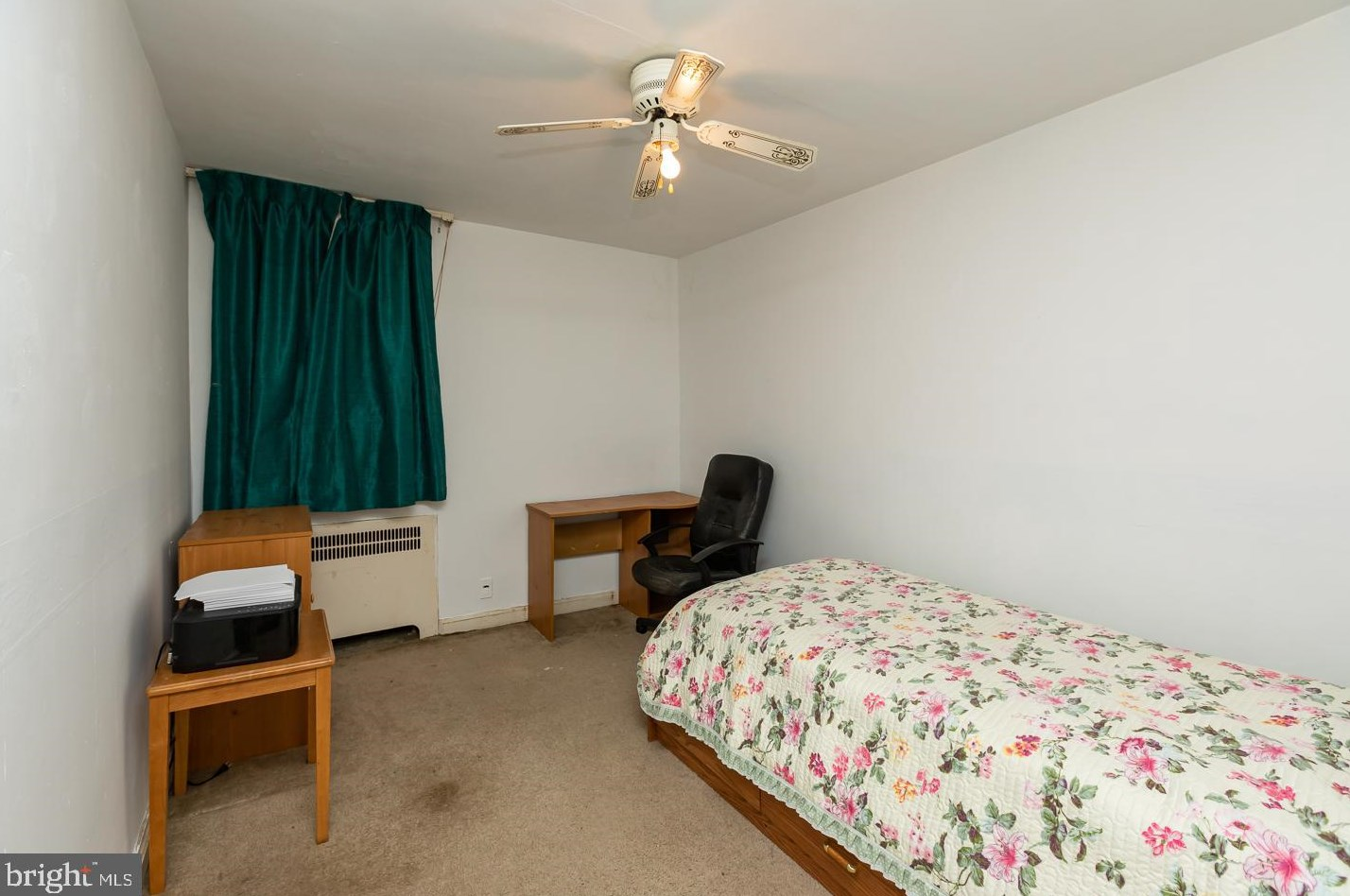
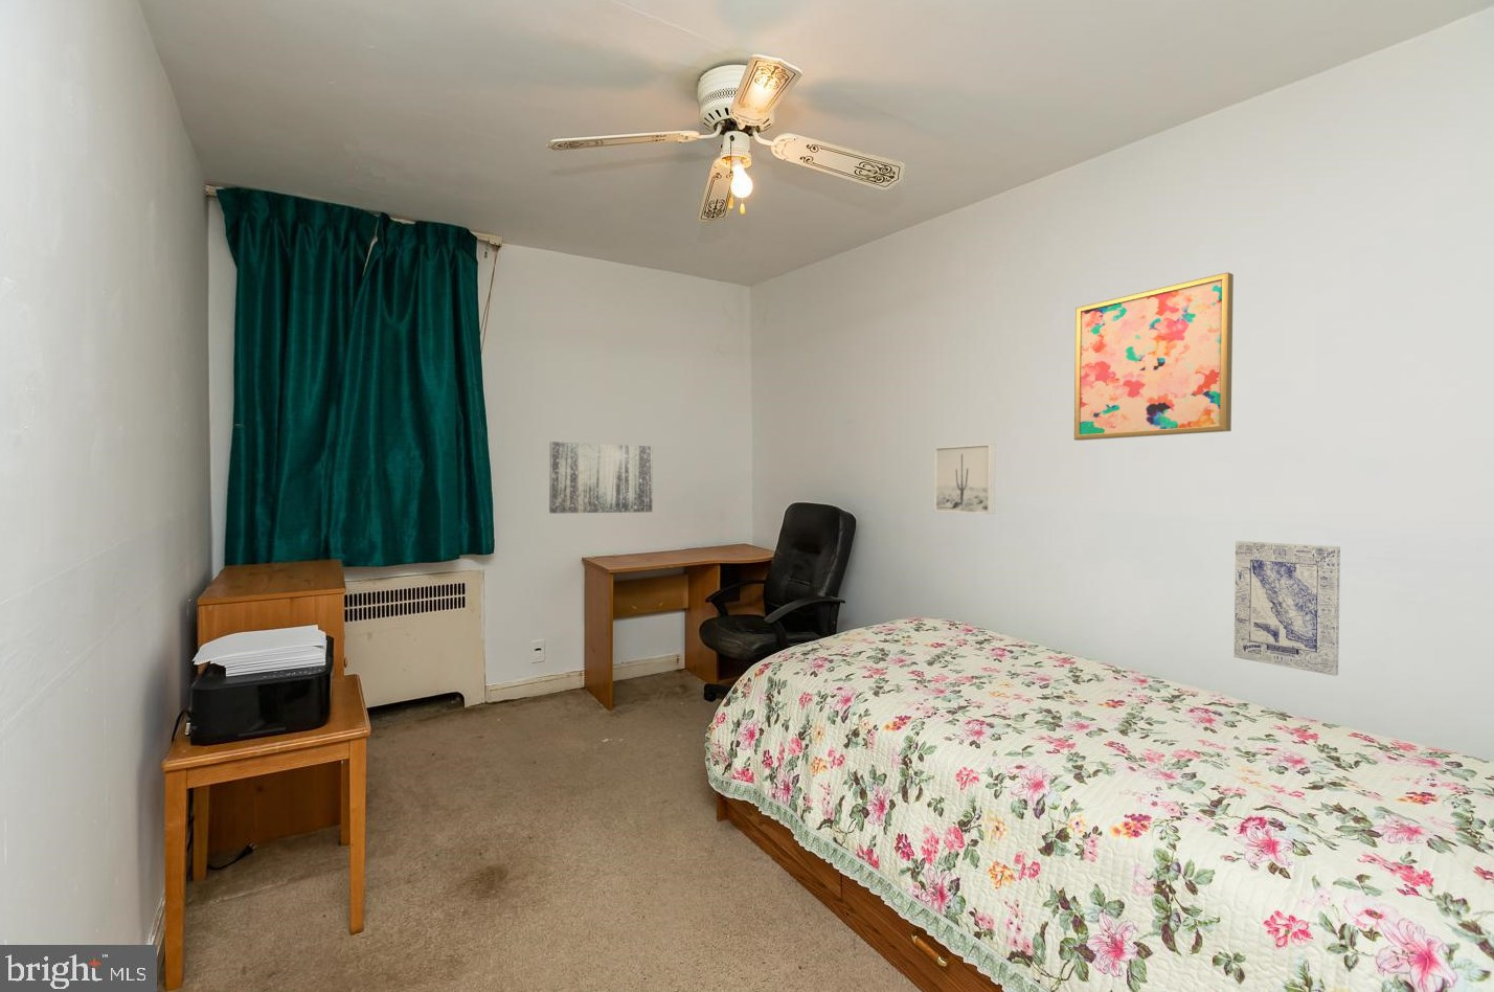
+ wall art (1147, 364)
+ wall art (1284, 603)
+ wall art (964, 478)
+ wall art (603, 478)
